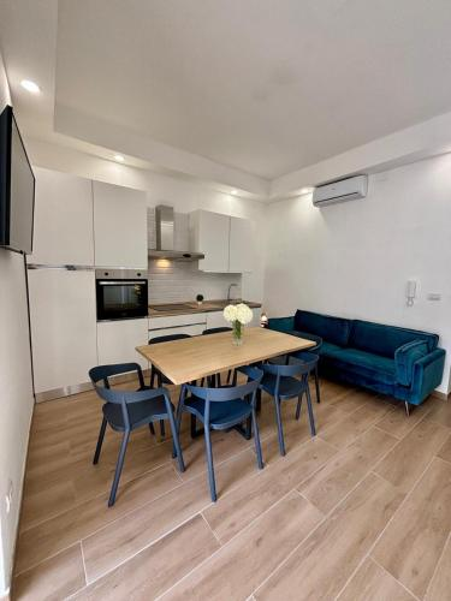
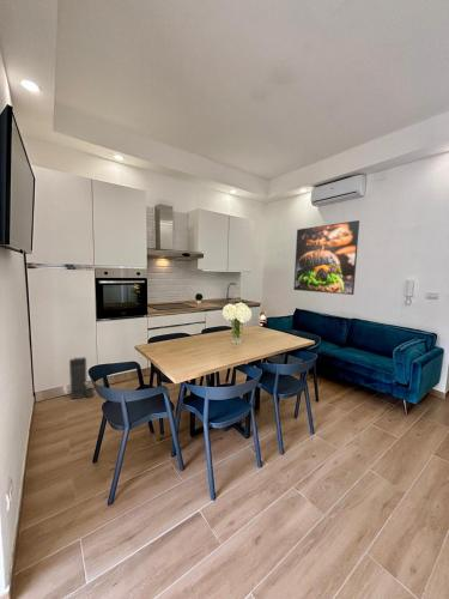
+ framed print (322, 259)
+ canister (80, 376)
